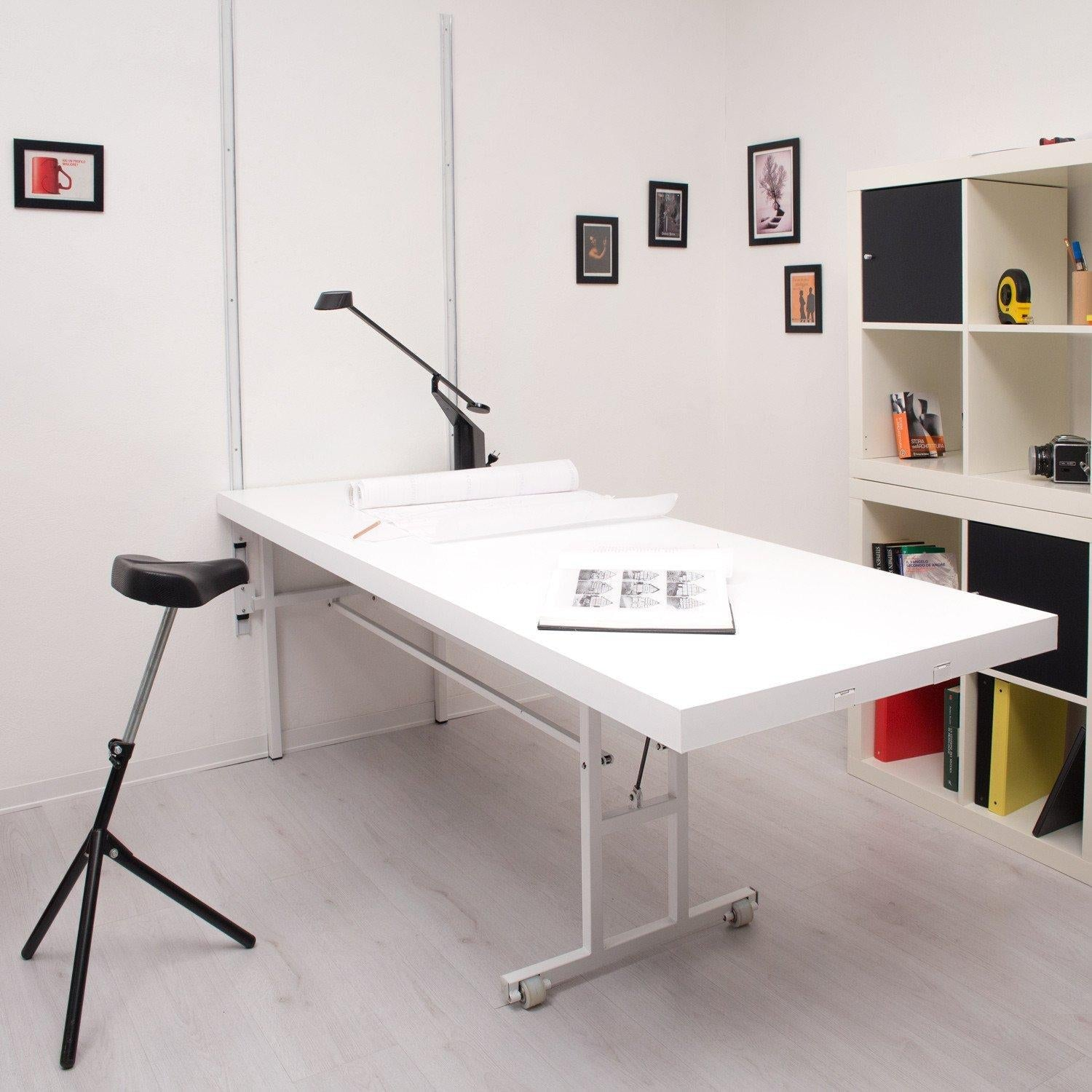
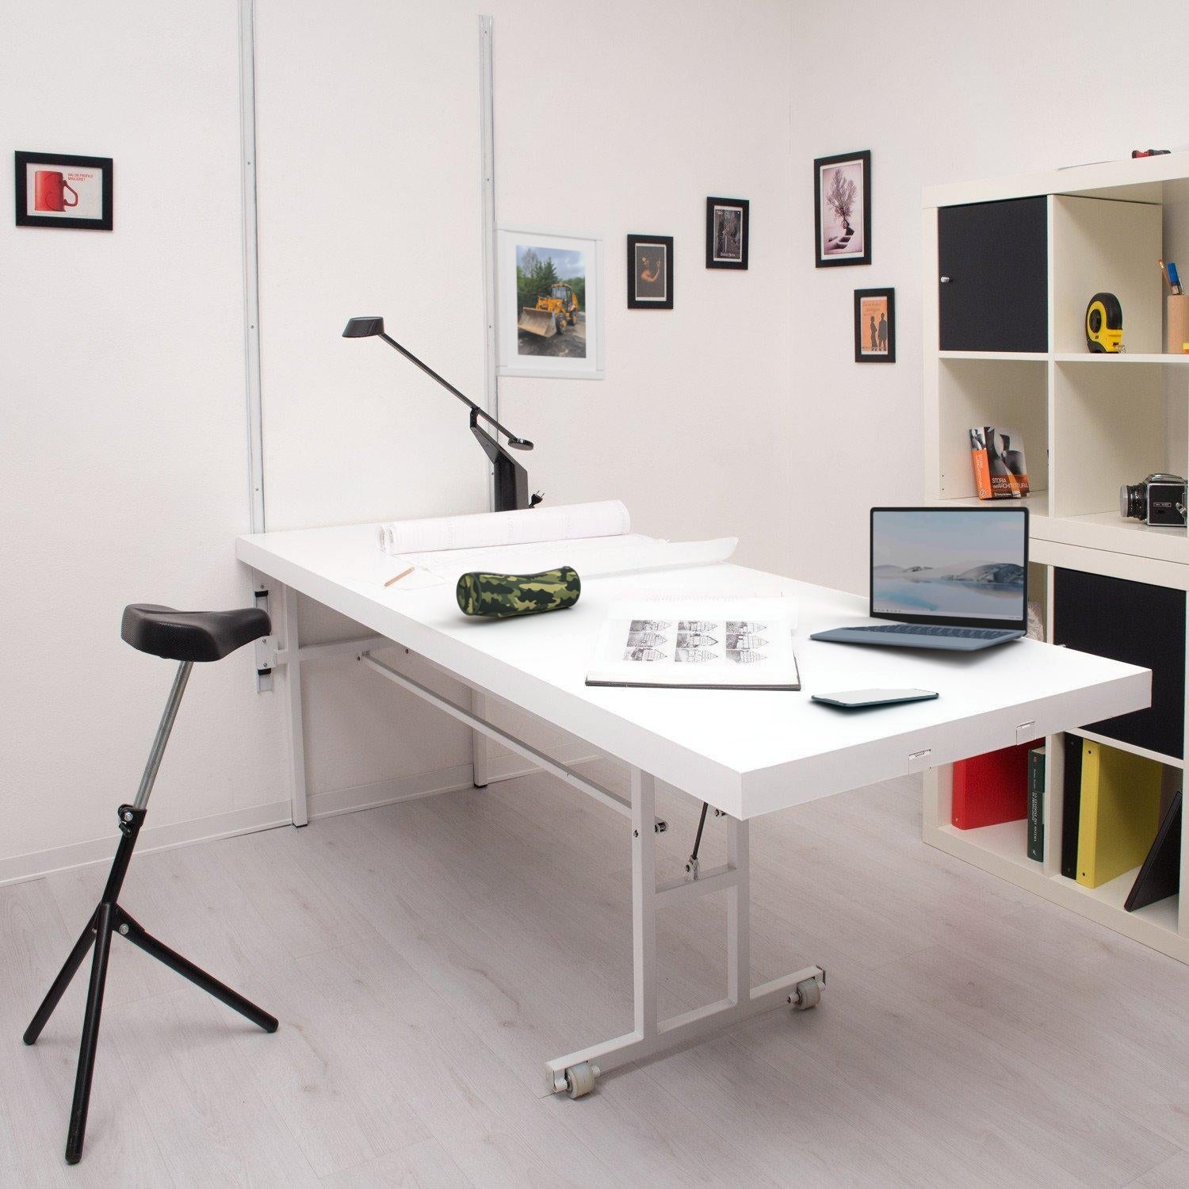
+ pencil case (522, 591)
+ laptop (918, 573)
+ smartphone (875, 696)
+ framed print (550, 303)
